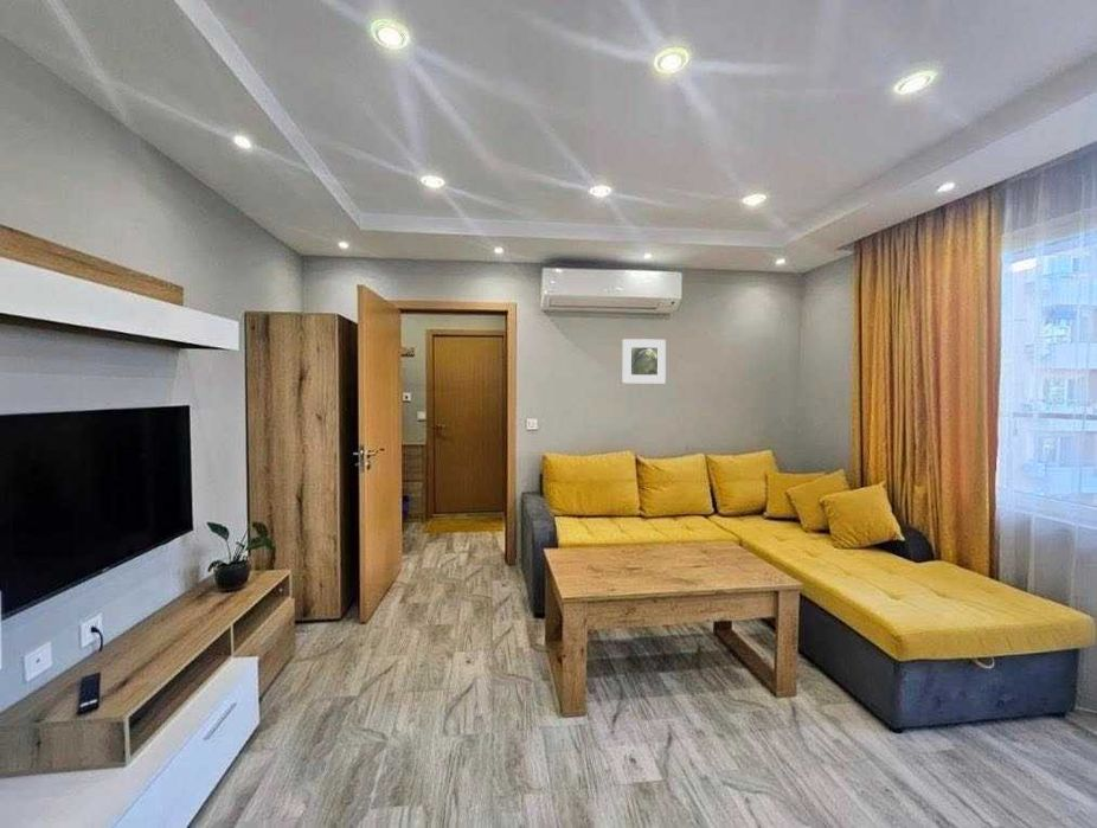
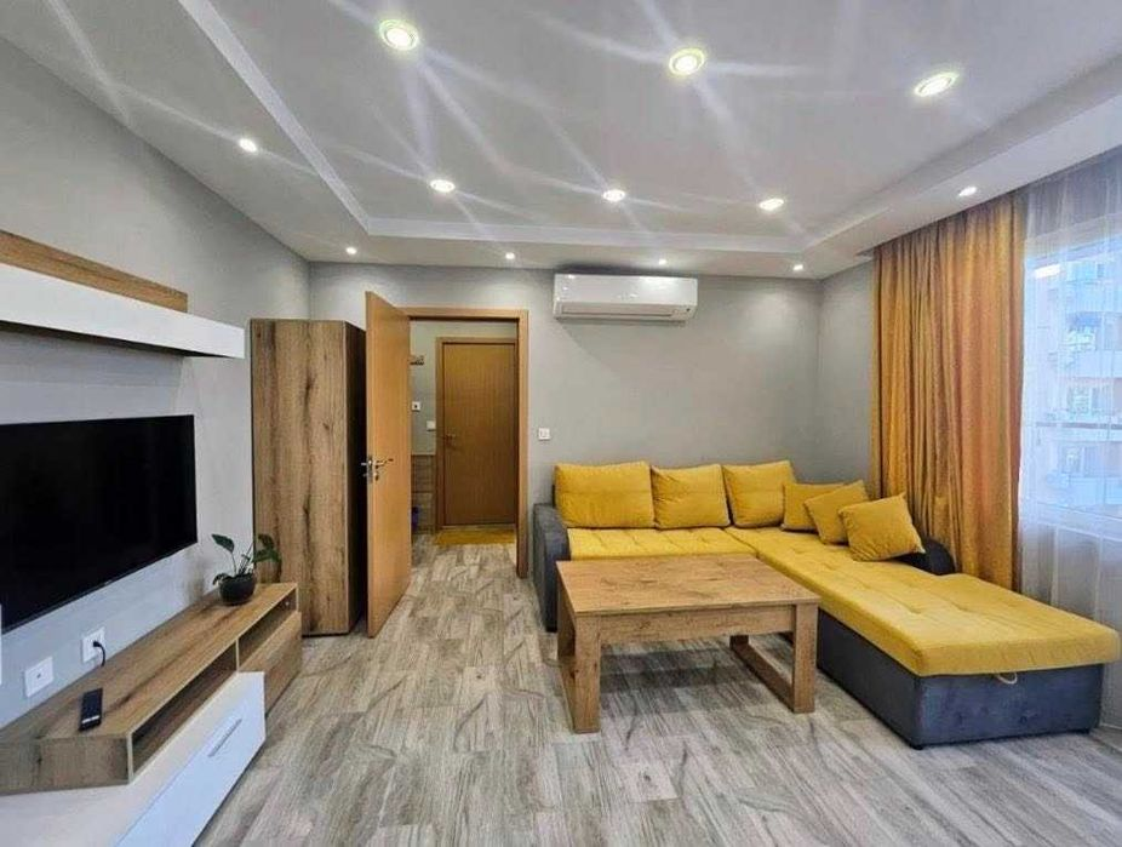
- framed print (643, 361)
